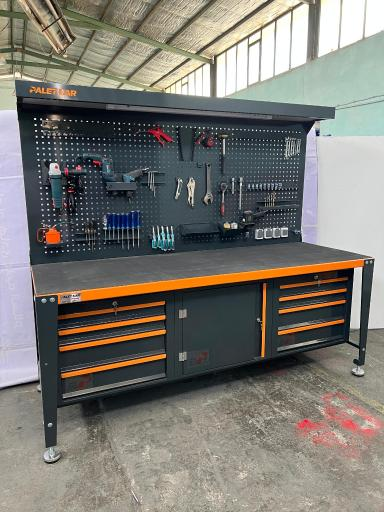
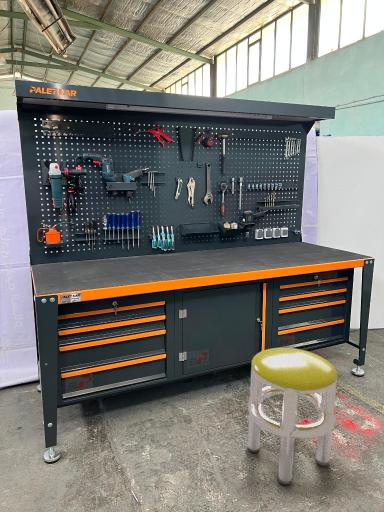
+ stool (289, 408)
